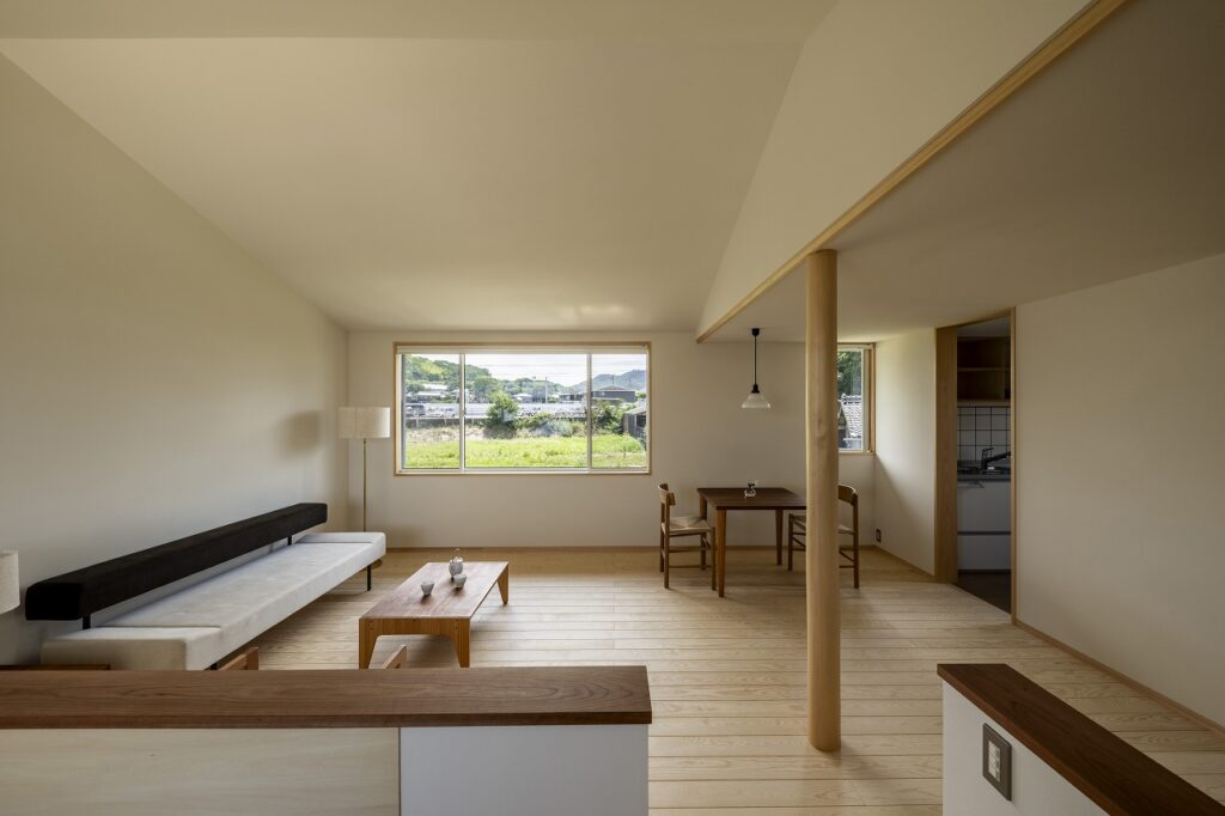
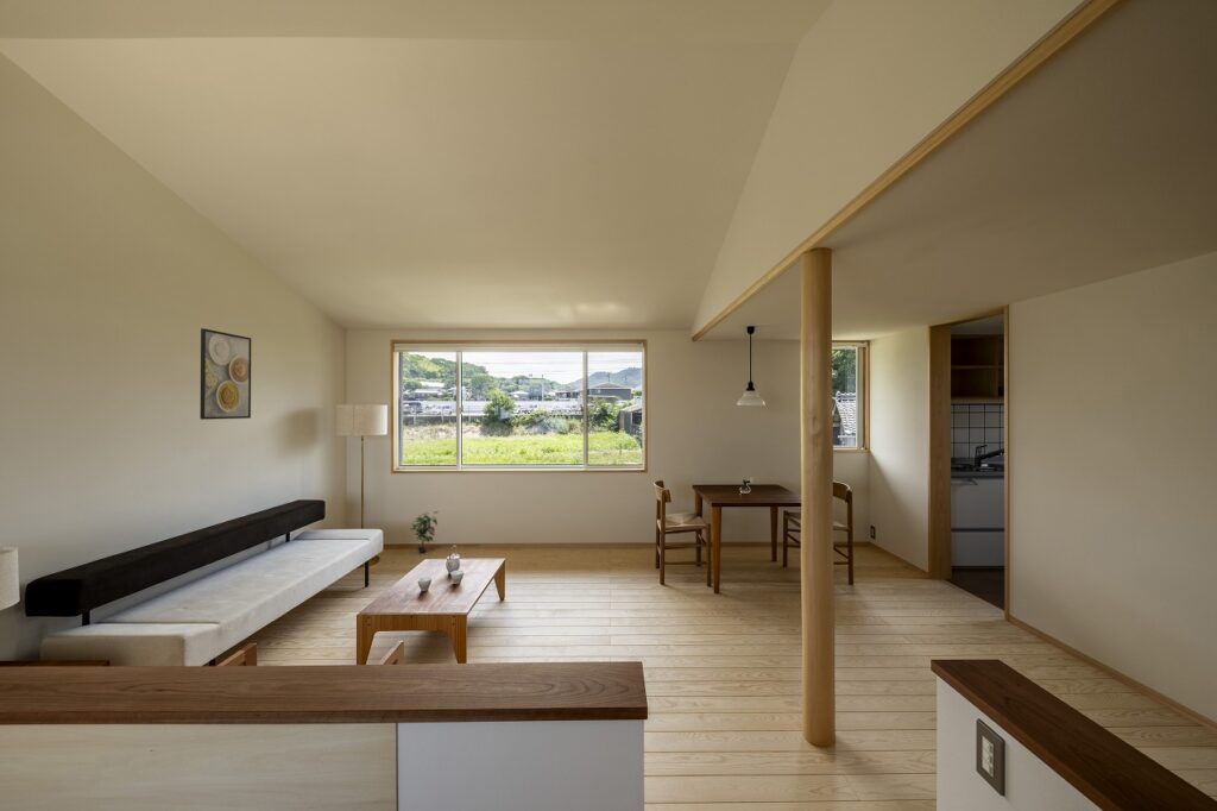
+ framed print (227, 376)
+ potted plant (424, 530)
